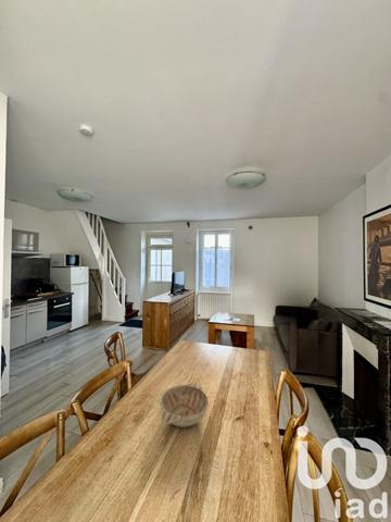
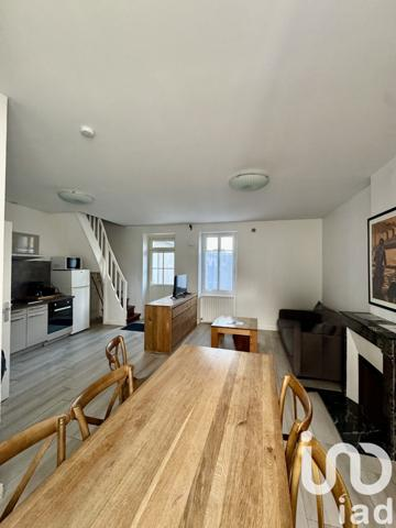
- decorative bowl (184, 408)
